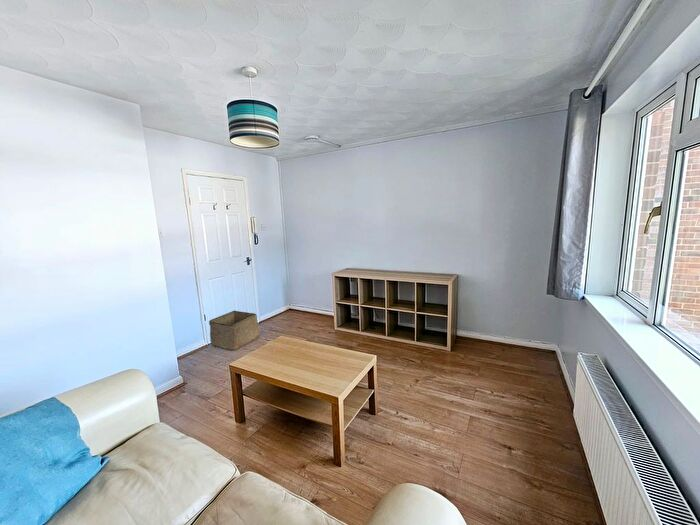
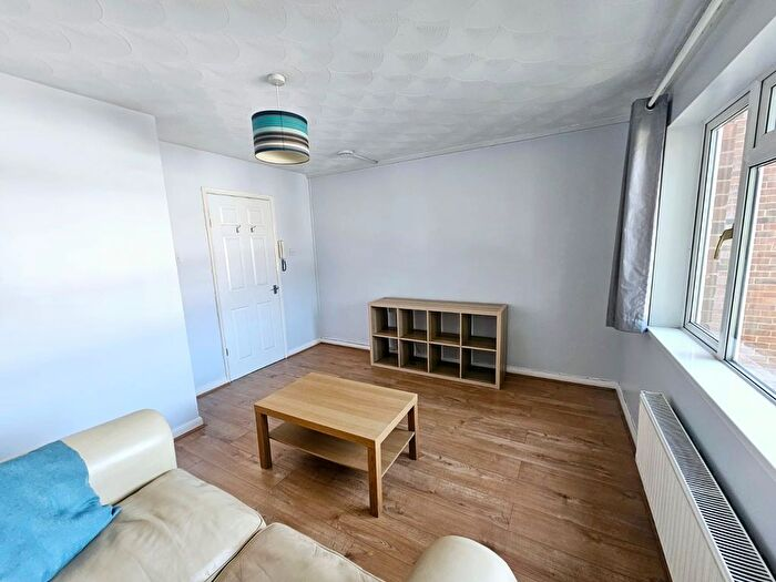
- storage bin (234, 329)
